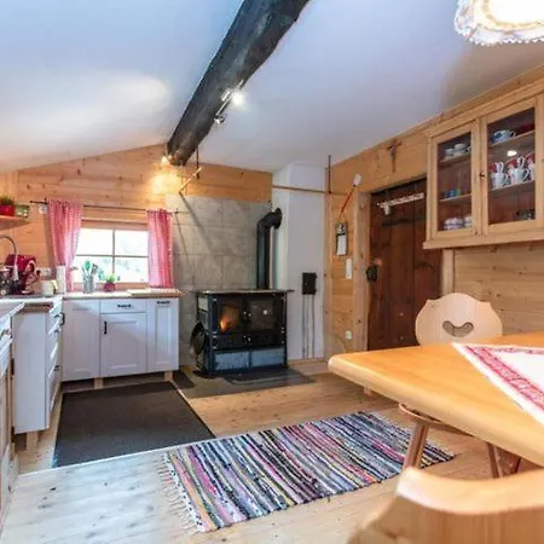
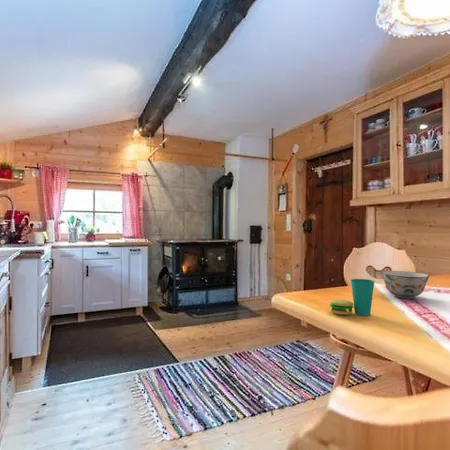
+ soup bowl (404, 285)
+ cup (353, 296)
